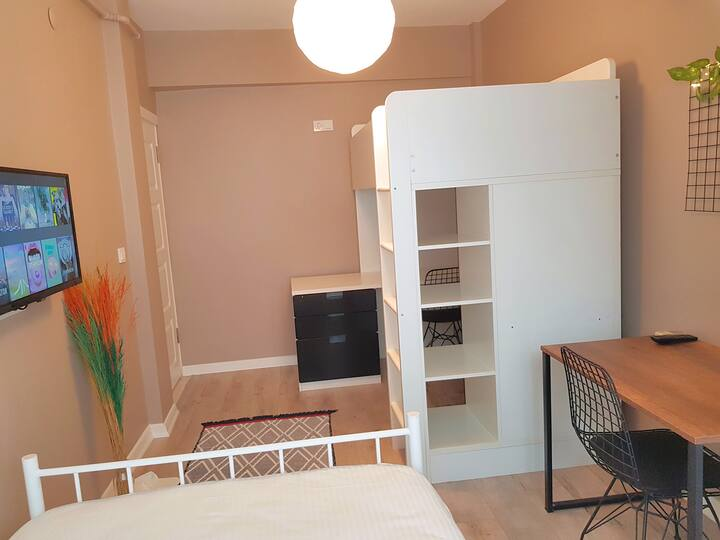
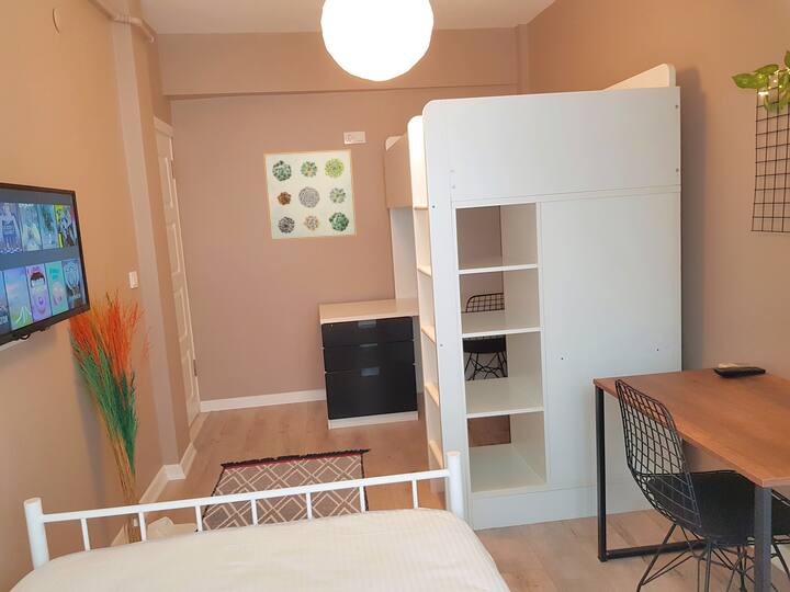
+ wall art (311, 195)
